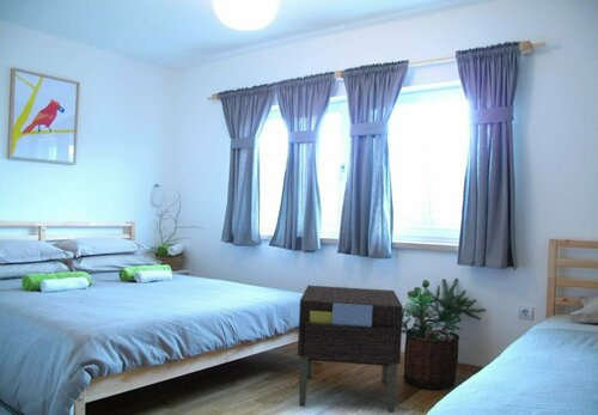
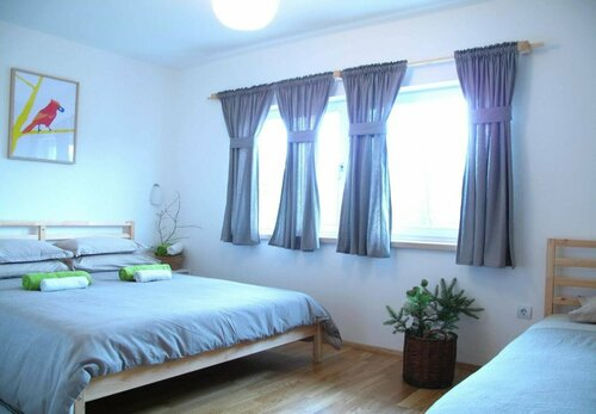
- nightstand (348, 343)
